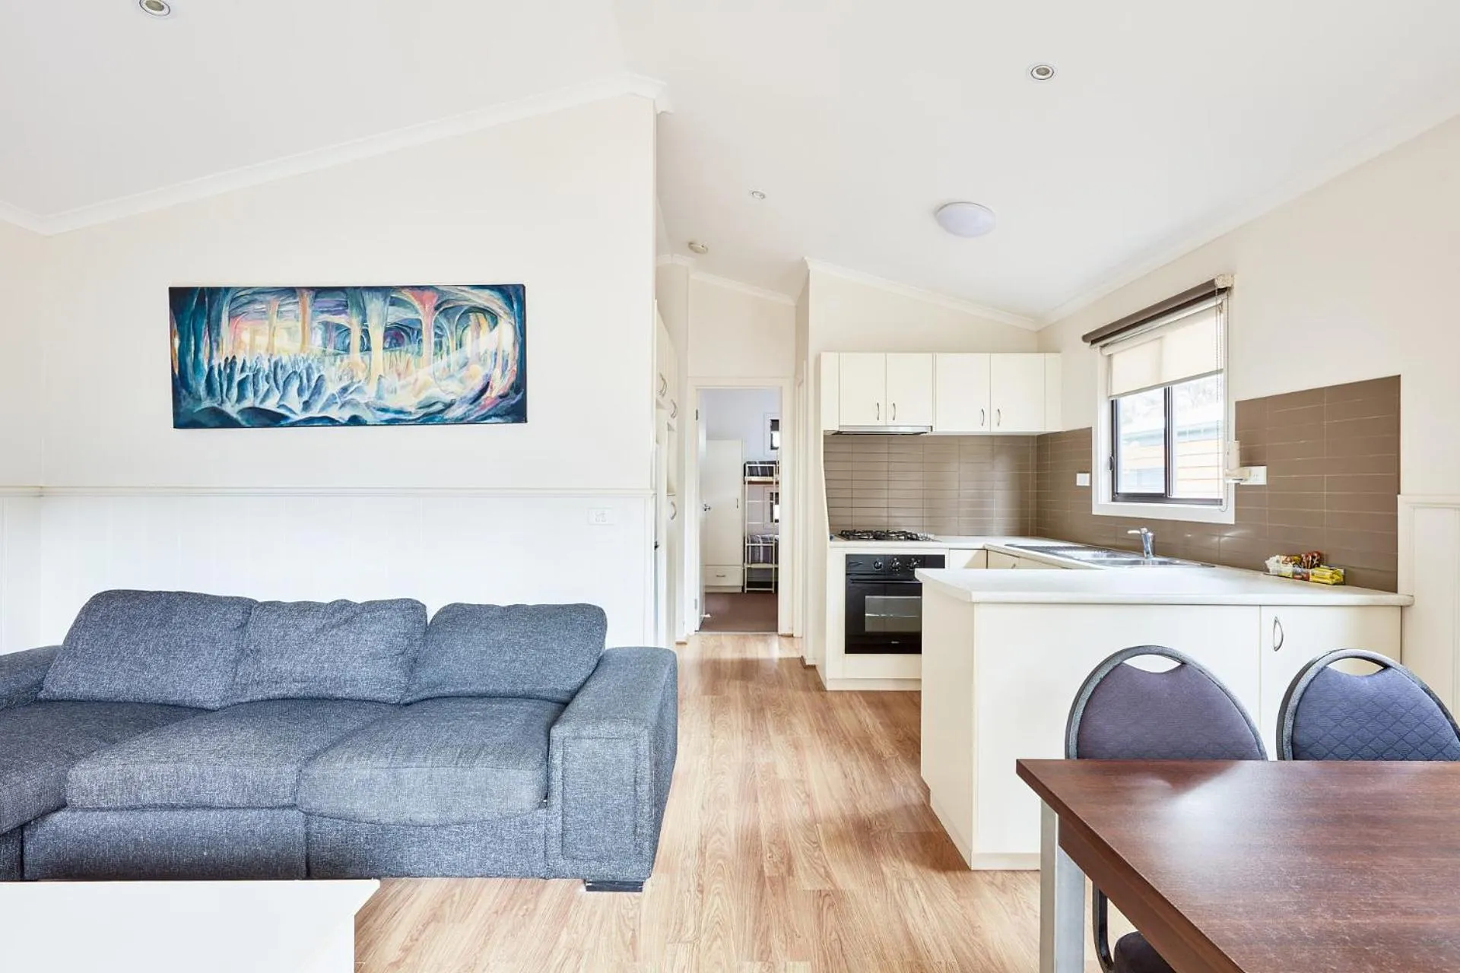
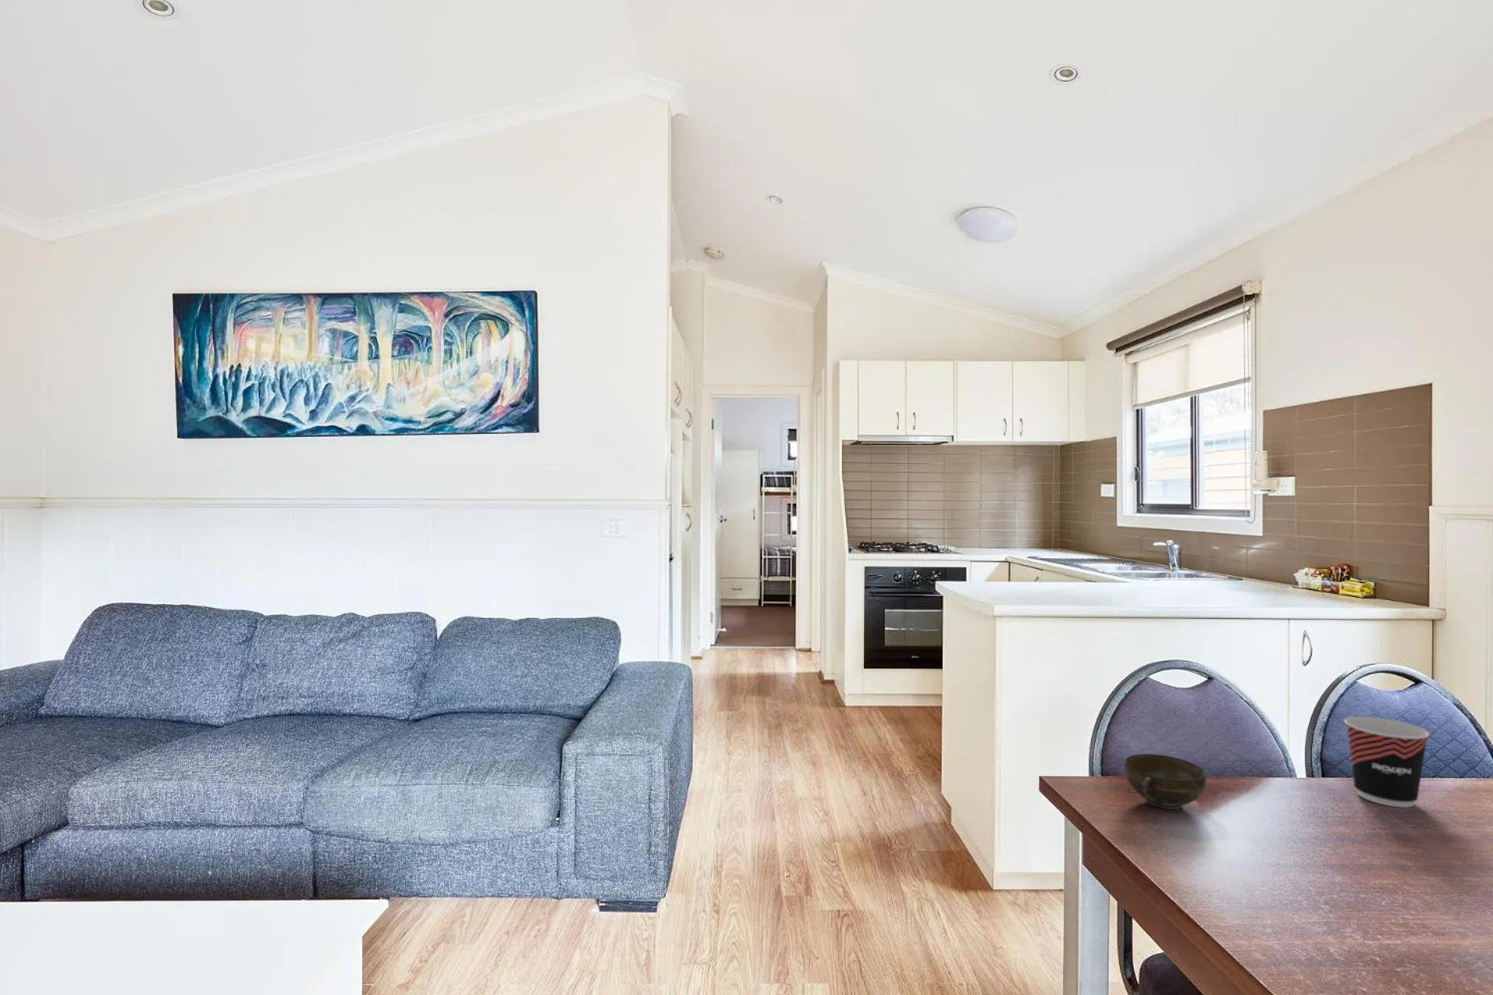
+ cup (1161, 786)
+ cup (1385, 762)
